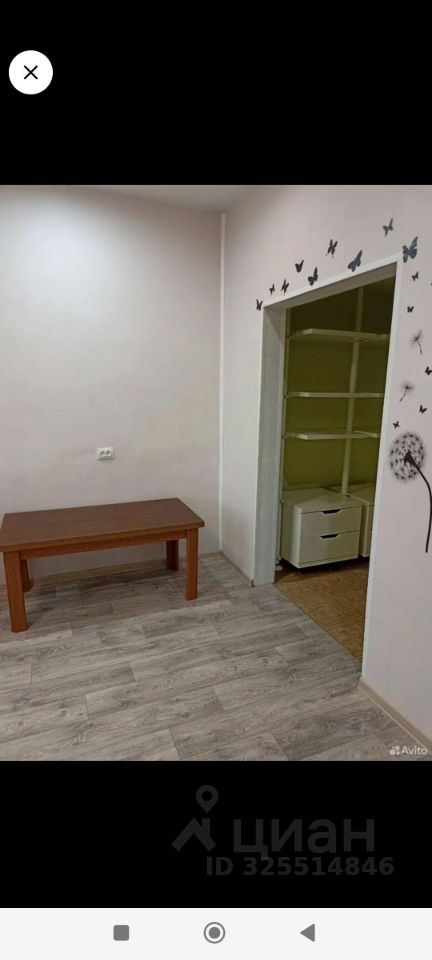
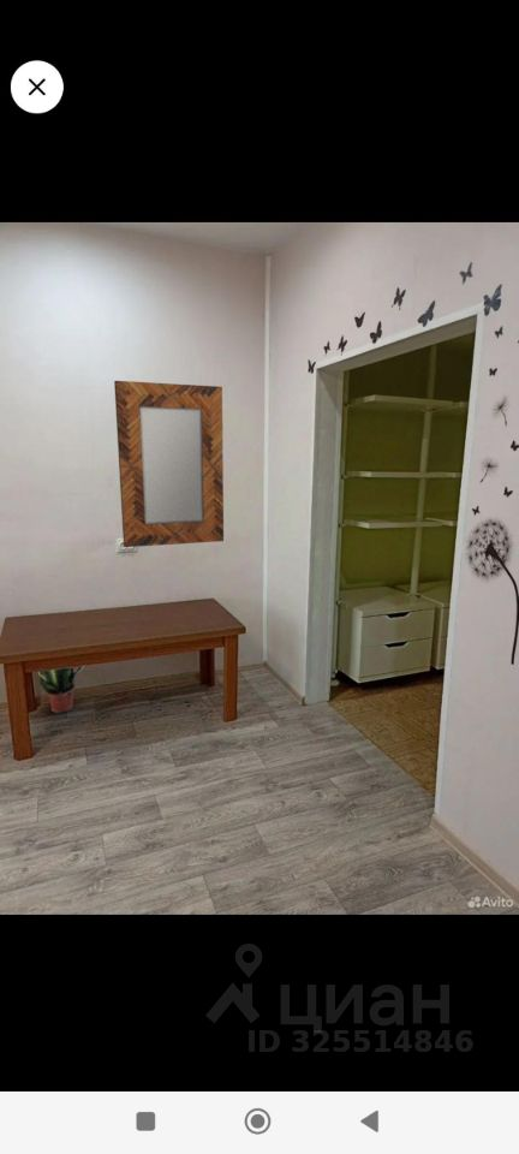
+ potted plant (59, 672)
+ home mirror (172, 466)
